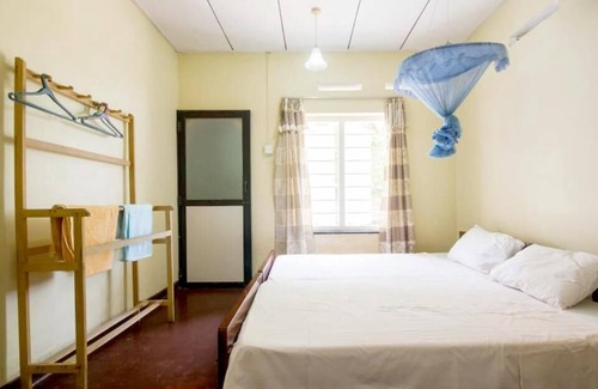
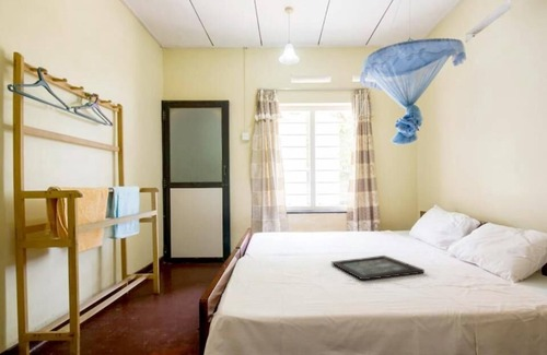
+ tray (374, 267)
